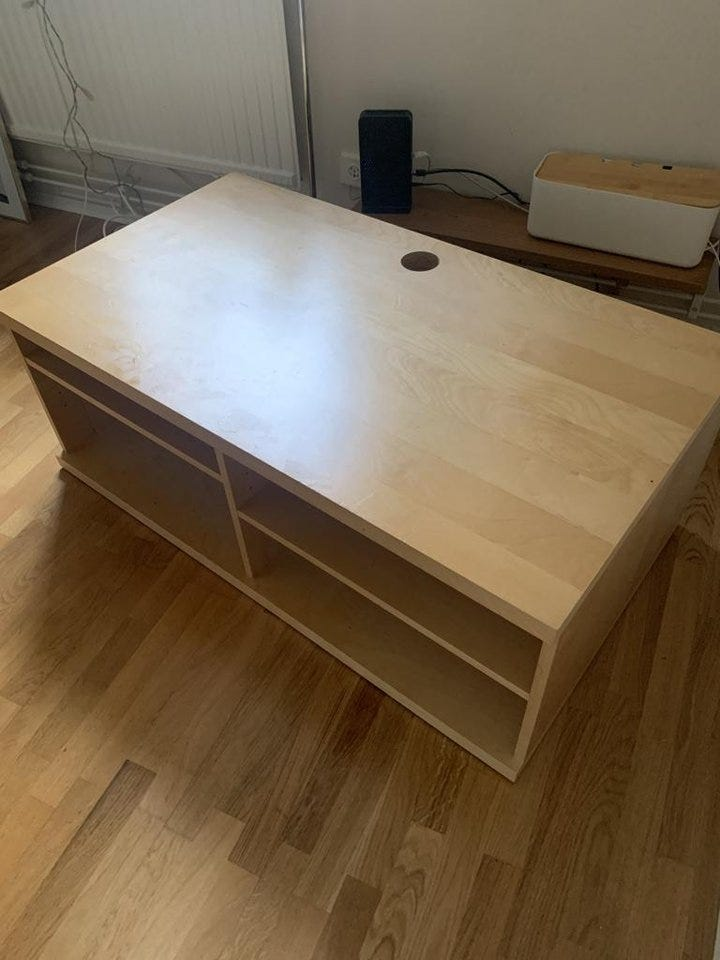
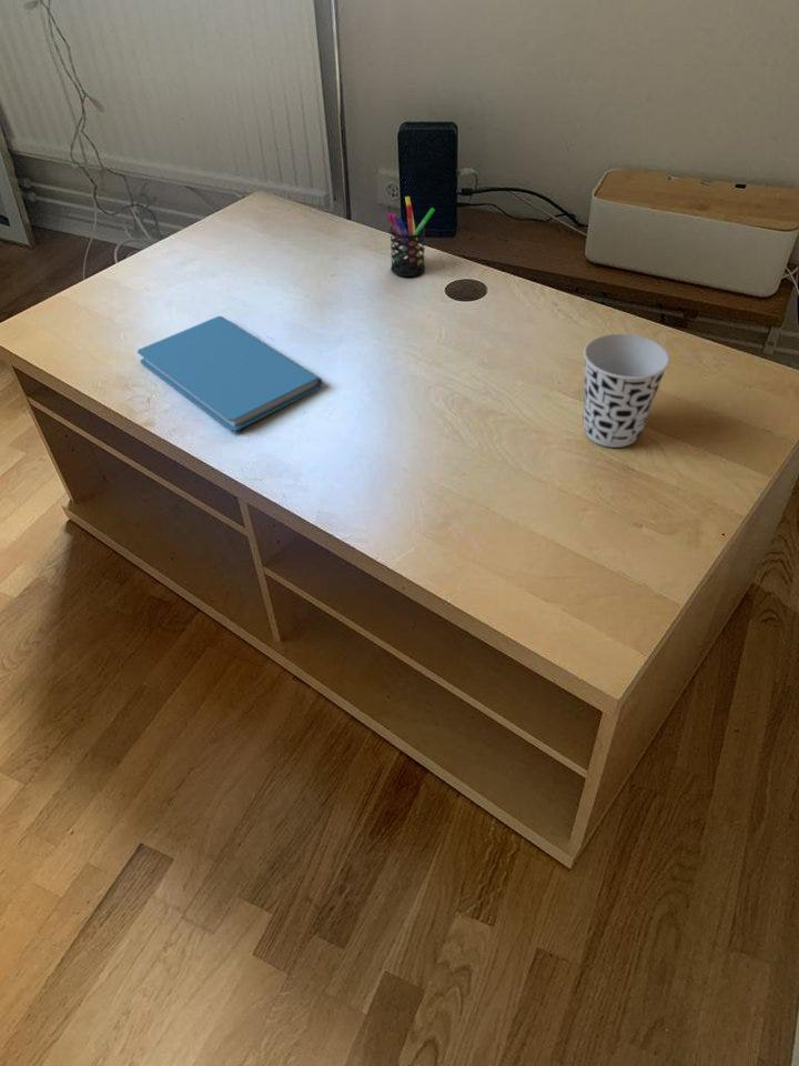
+ cup (618, 394)
+ pen holder (412, 234)
+ book (227, 368)
